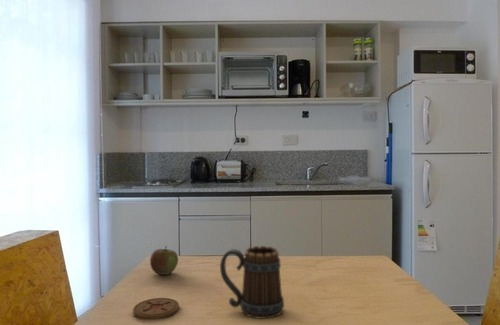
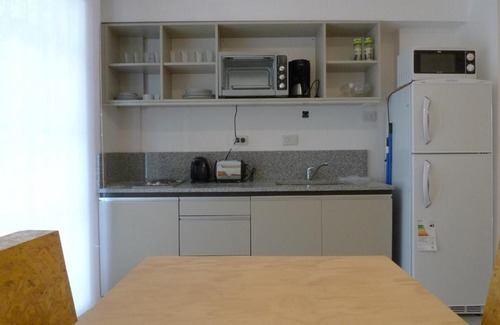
- coaster (156, 307)
- apple (164, 259)
- mug (252, 279)
